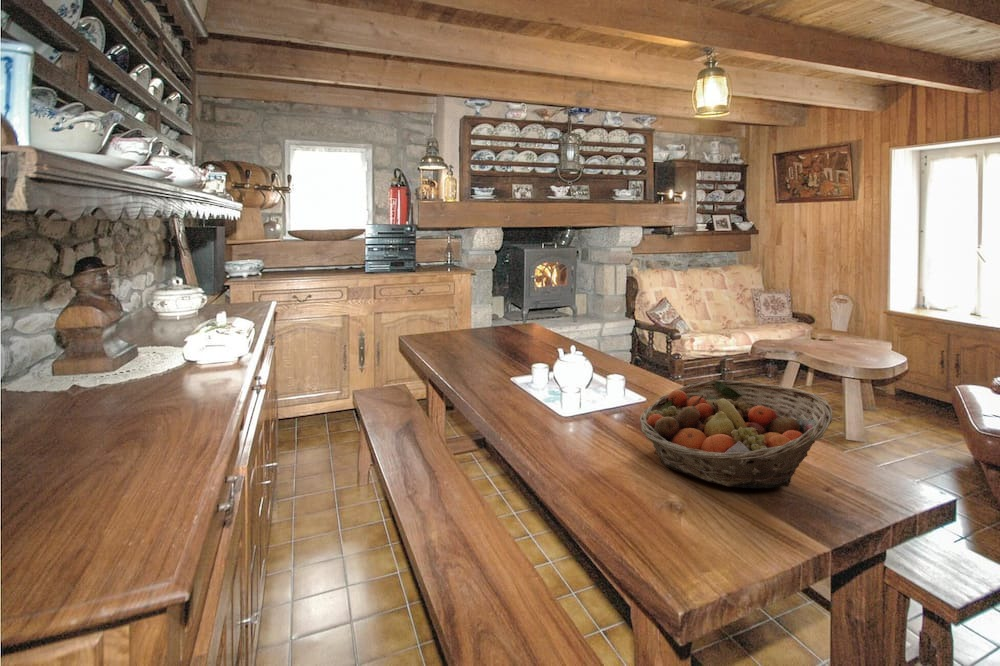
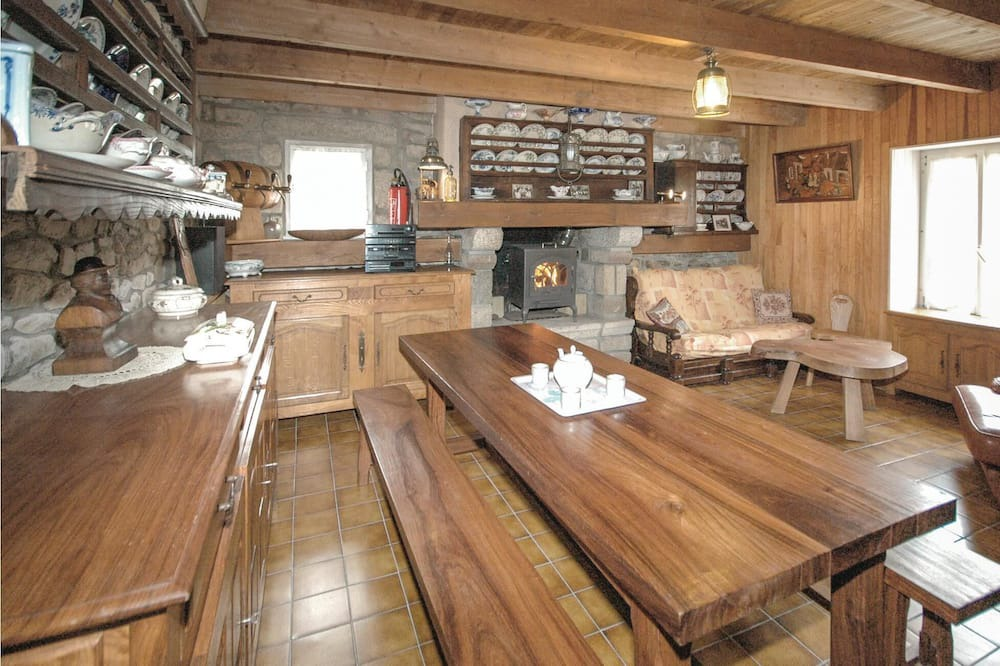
- fruit basket (727, 428)
